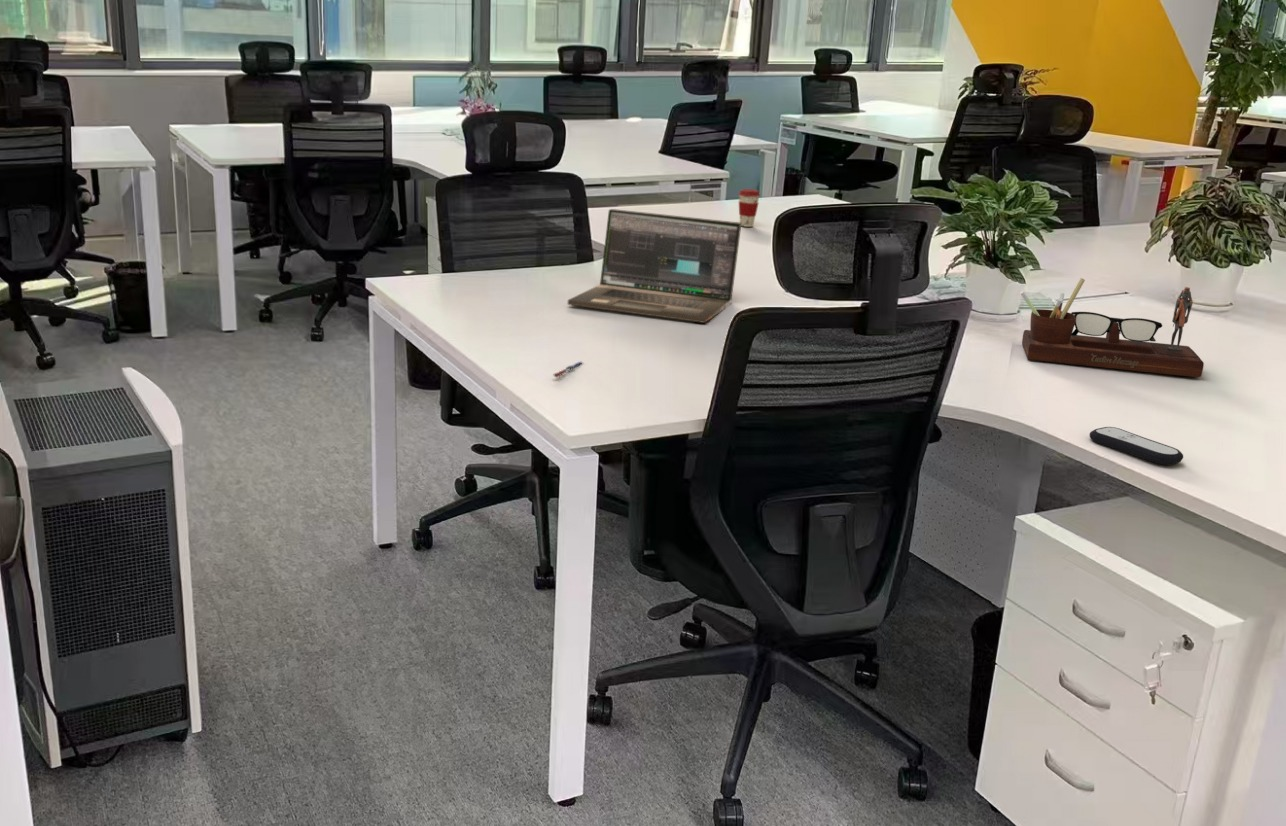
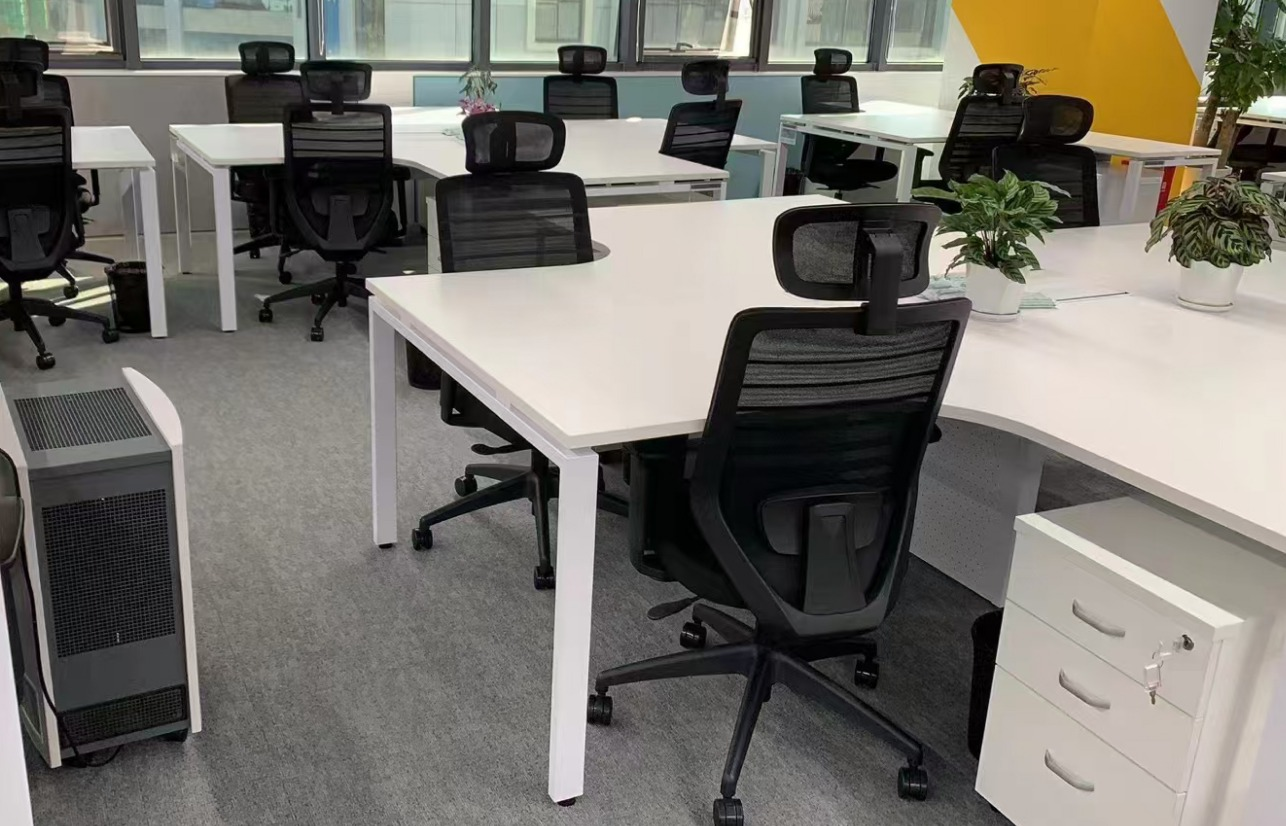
- remote control (1136, 445)
- desk organizer (1107, 320)
- pen (568, 367)
- coffee cup (748, 208)
- laptop (655, 263)
